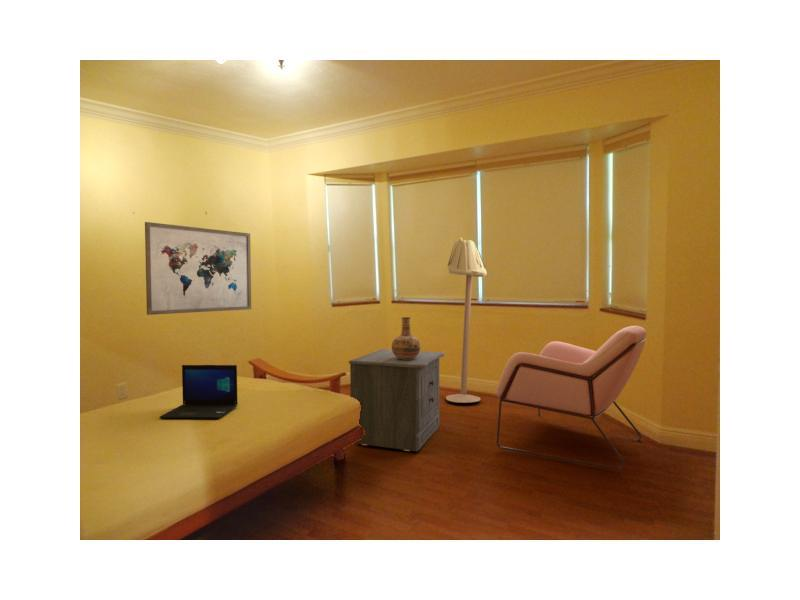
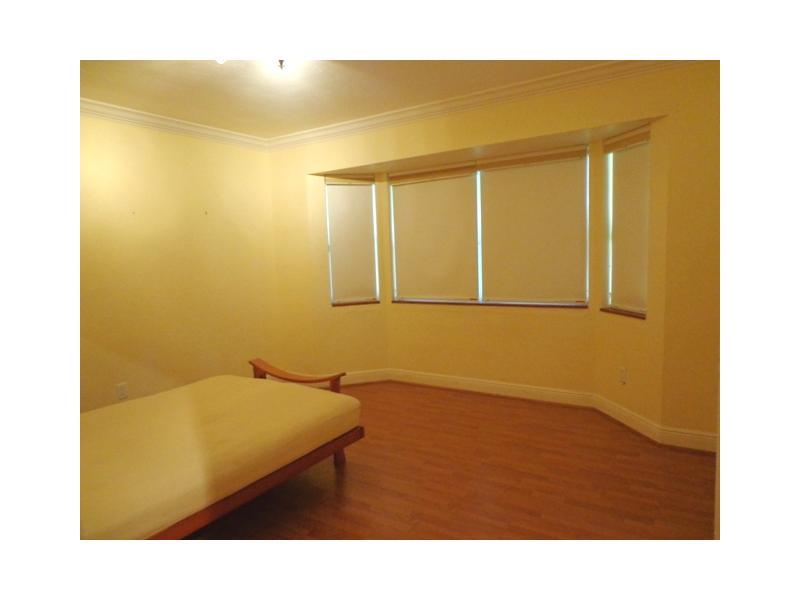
- wall art (203, 270)
- vase (406, 337)
- laptop (200, 390)
- floor lamp (466, 318)
- nightstand (400, 395)
- armchair (573, 383)
